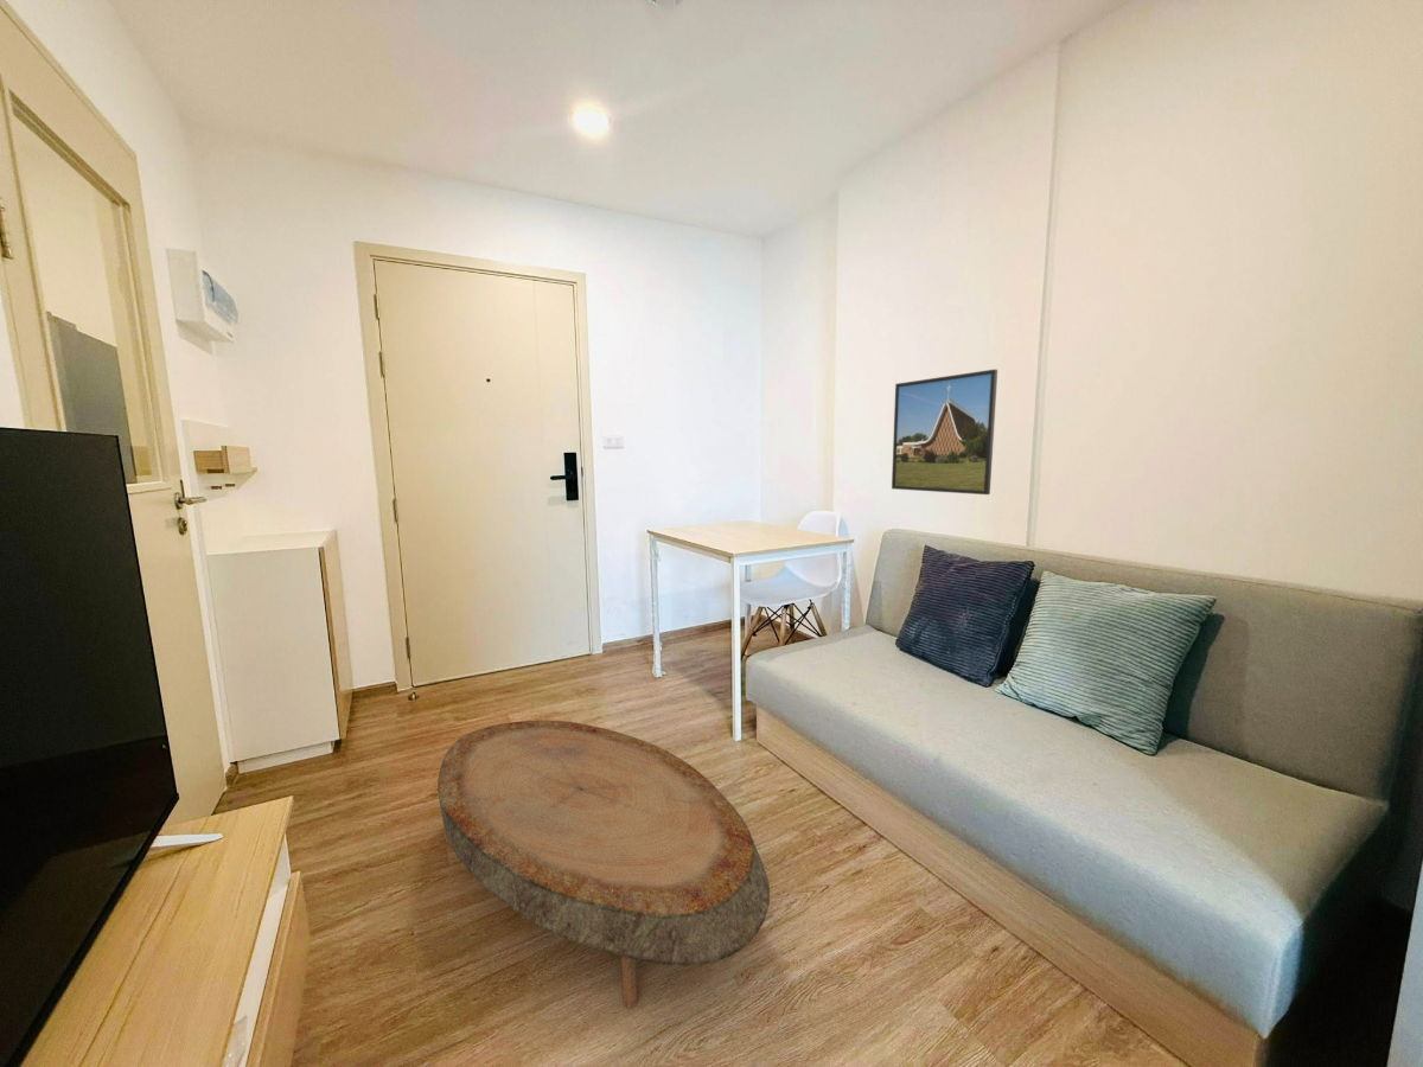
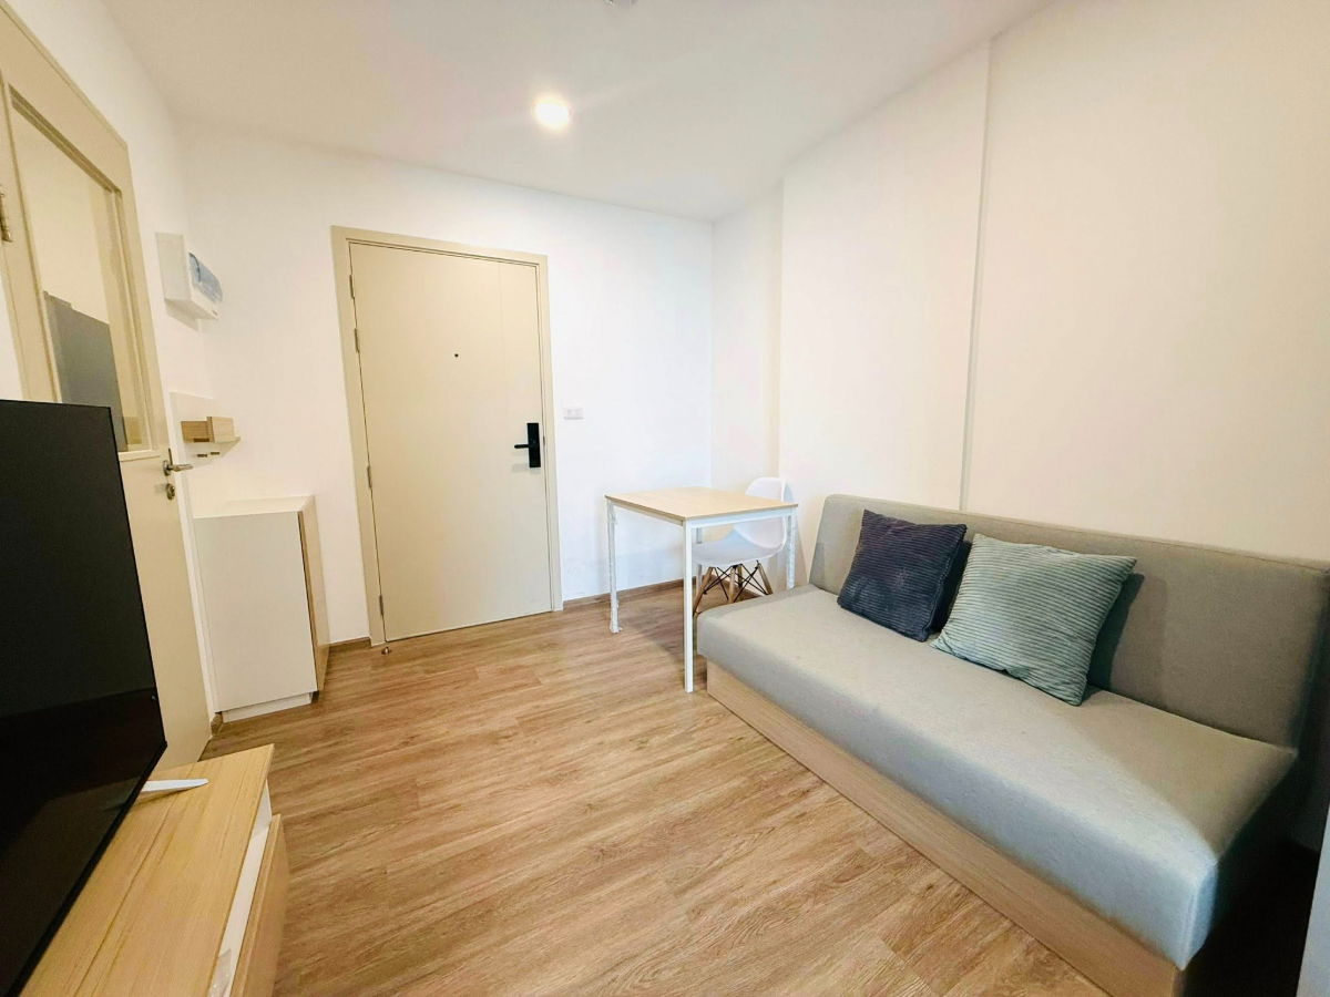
- coffee table (586, 837)
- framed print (939, 435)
